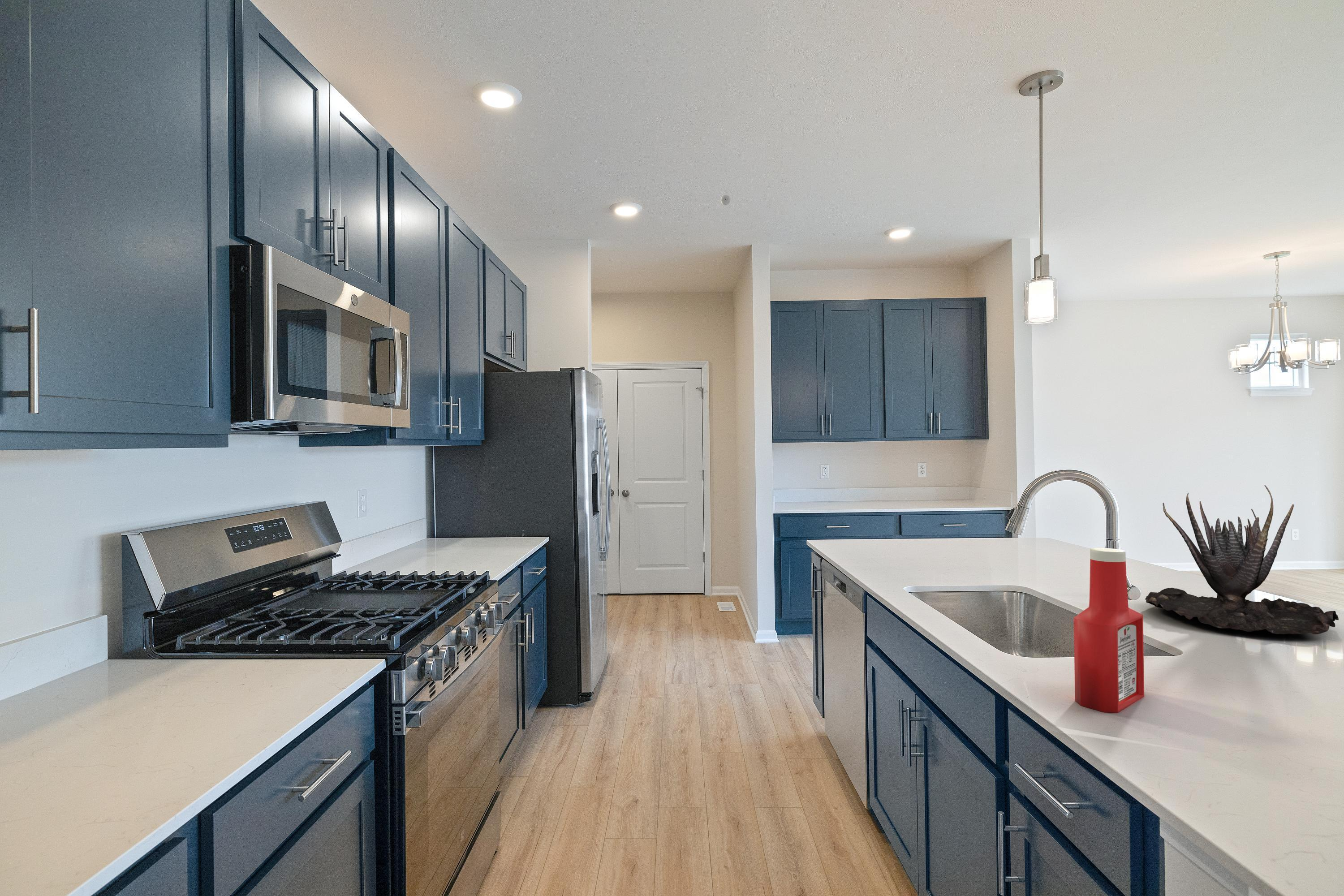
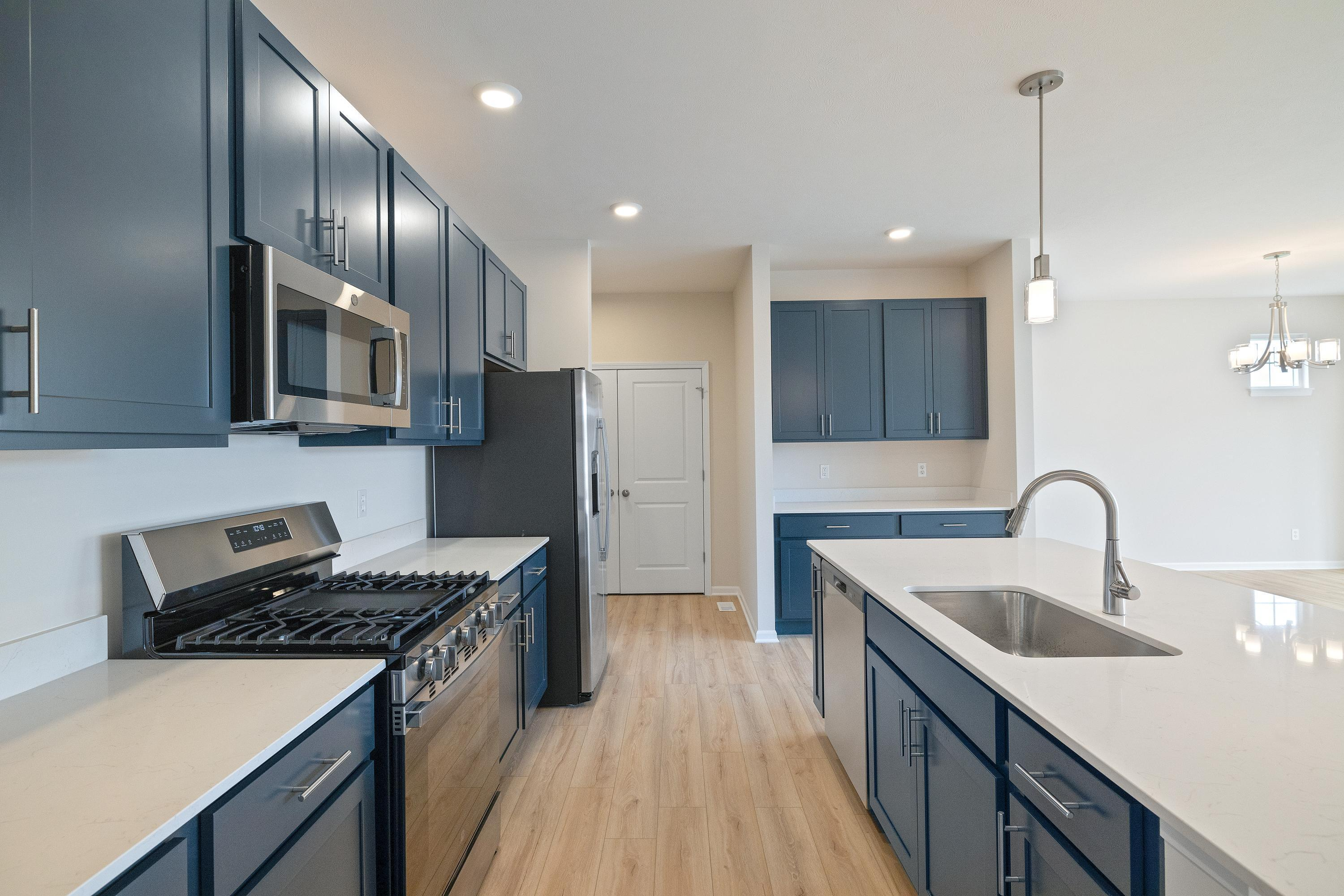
- soap bottle (1108, 625)
- smoke detector (725, 201)
- plant (1234, 551)
